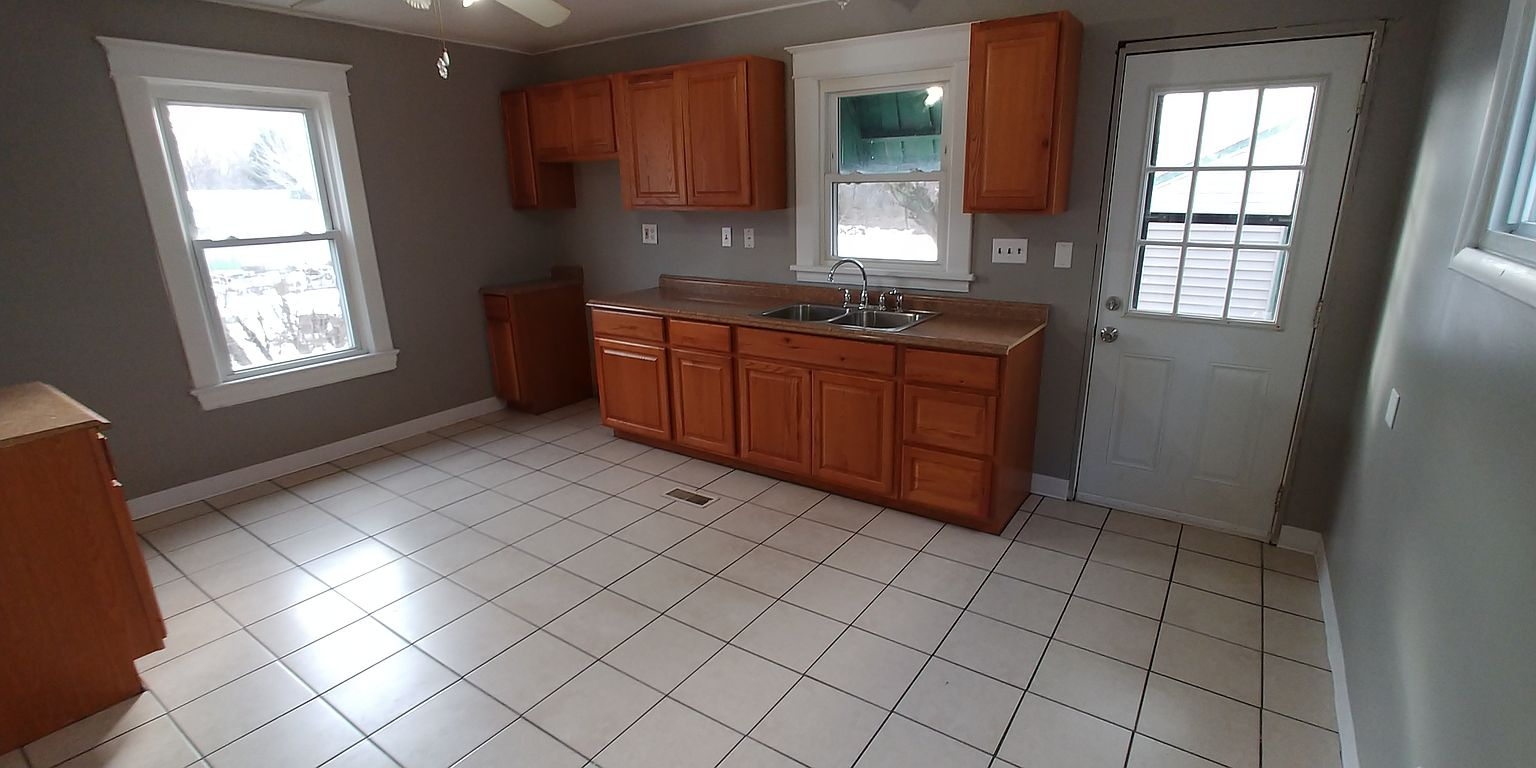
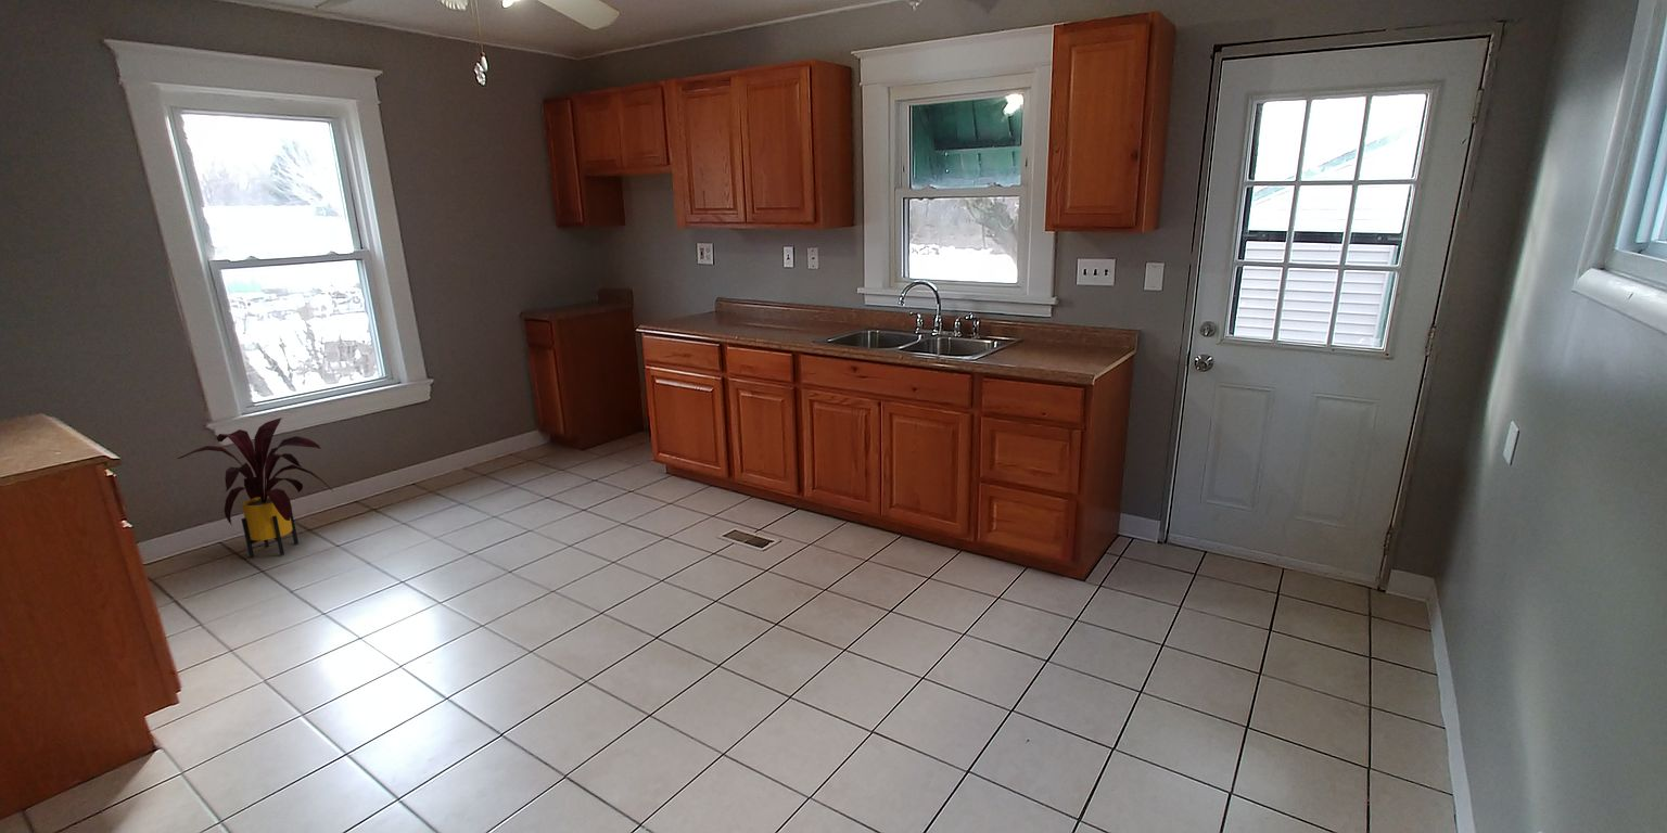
+ house plant (257, 489)
